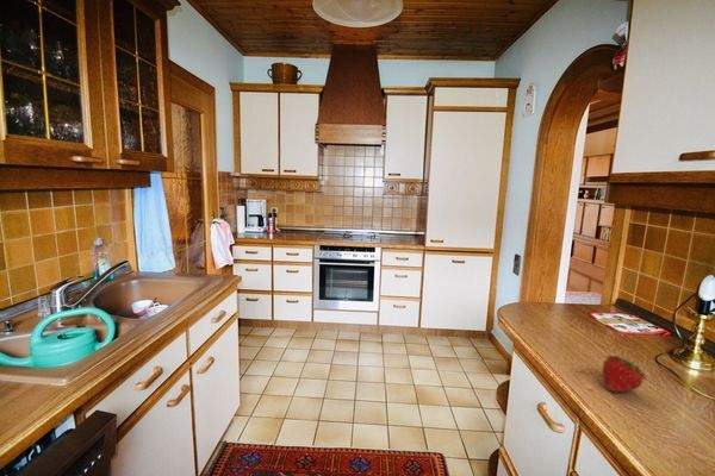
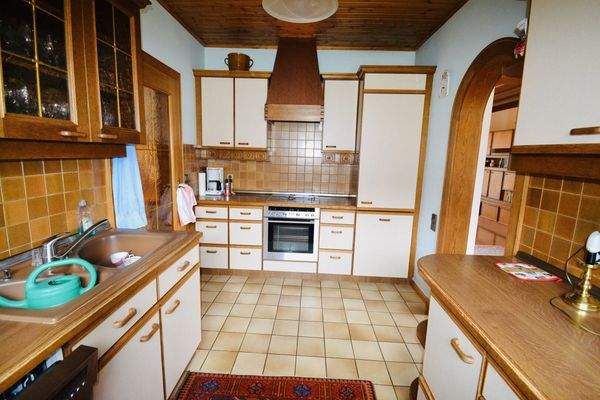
- fruit (621, 372)
